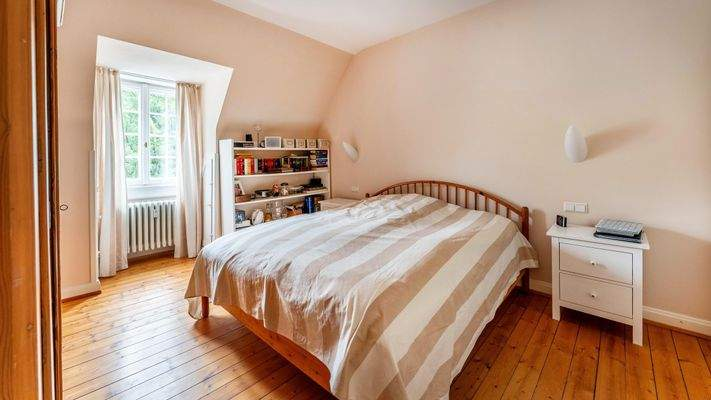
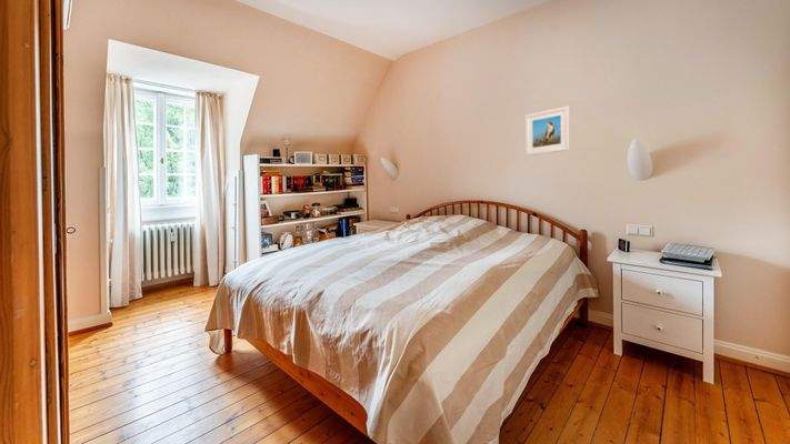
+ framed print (546, 131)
